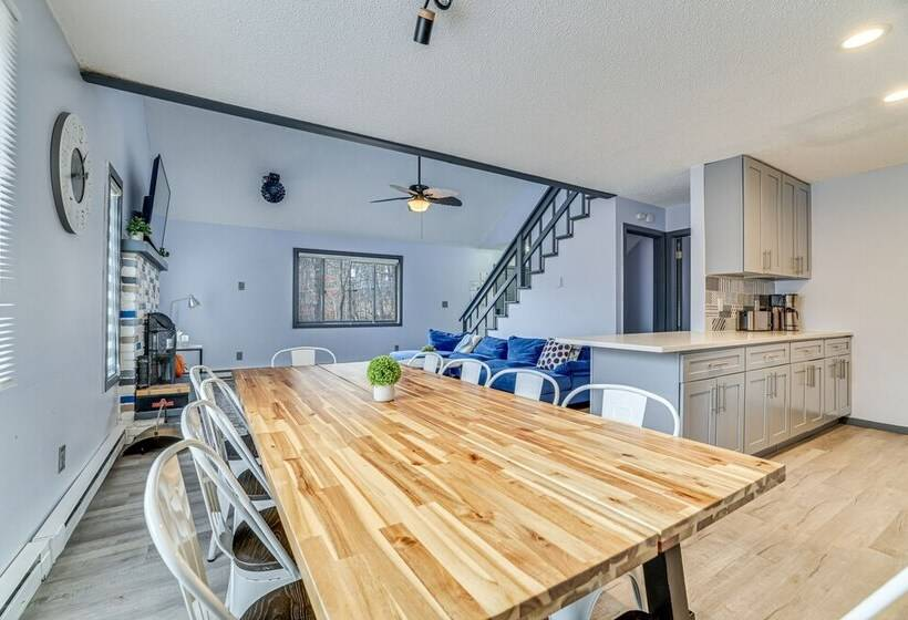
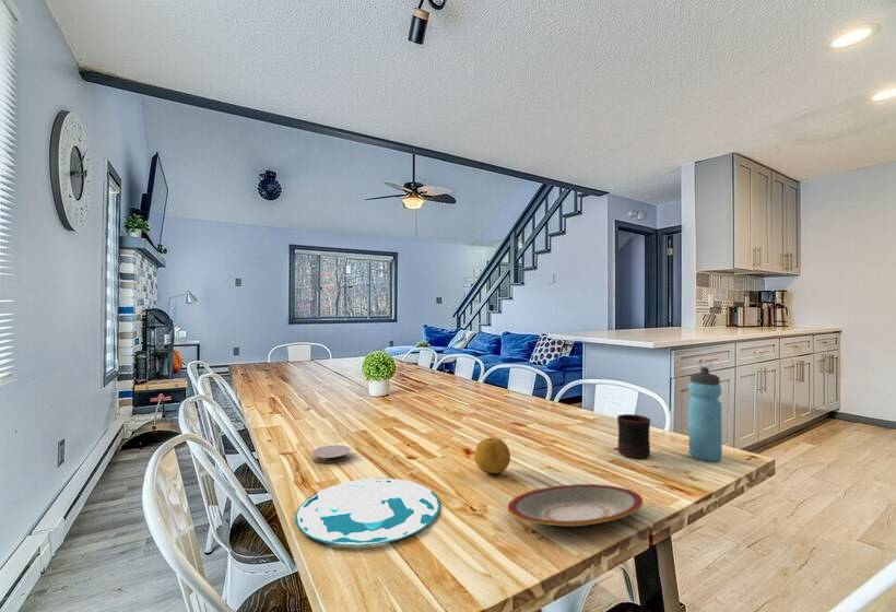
+ mug (633, 434)
+ plate (576, 508)
+ fruit (492, 456)
+ plate (369, 499)
+ water bottle (705, 412)
+ coaster (331, 454)
